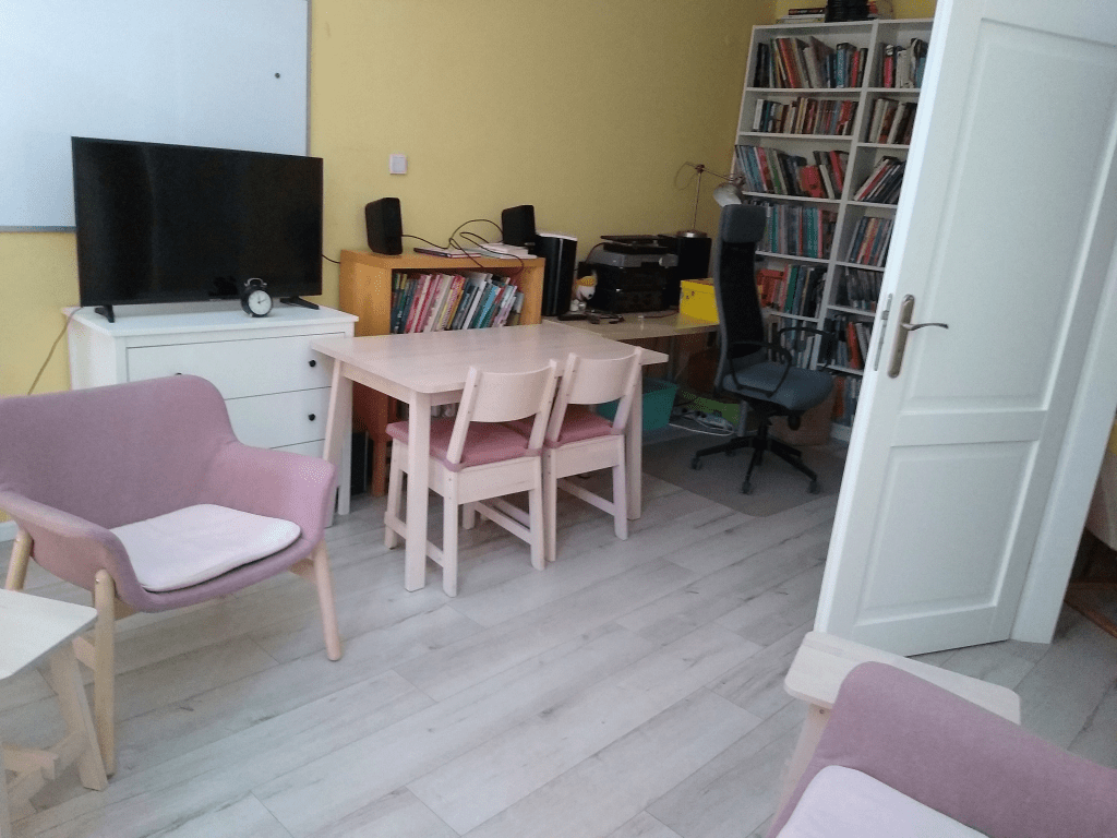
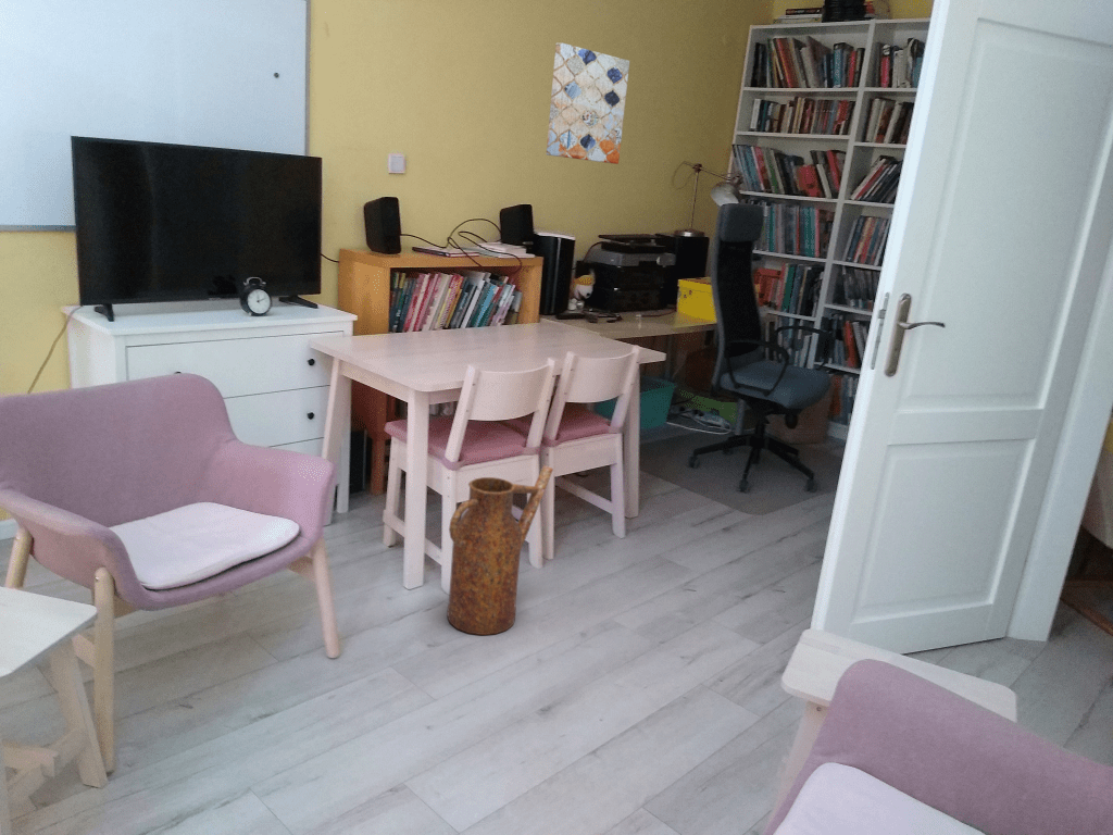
+ watering can (499, 546)
+ wall art (588, 107)
